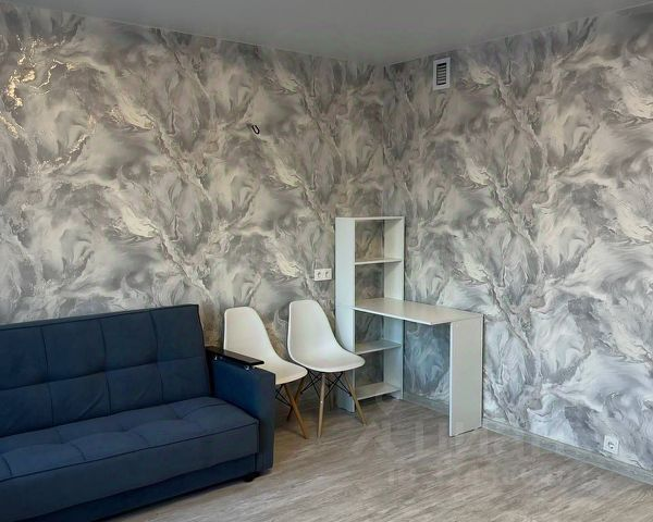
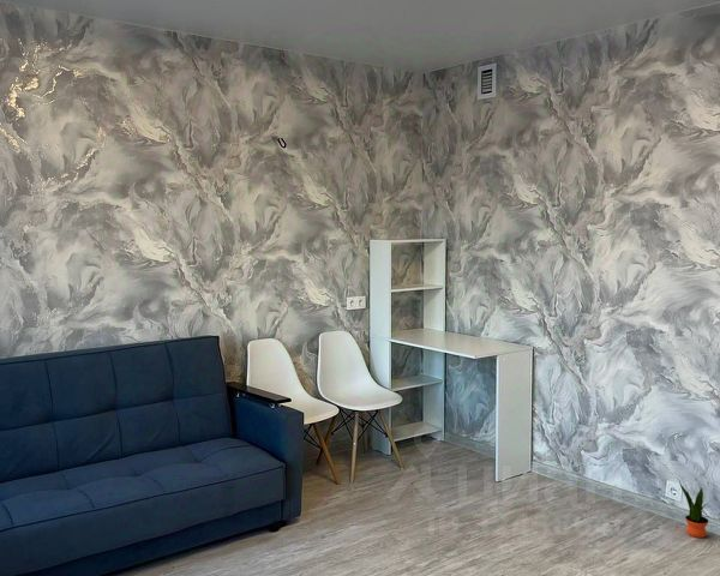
+ potted plant (692, 509)
